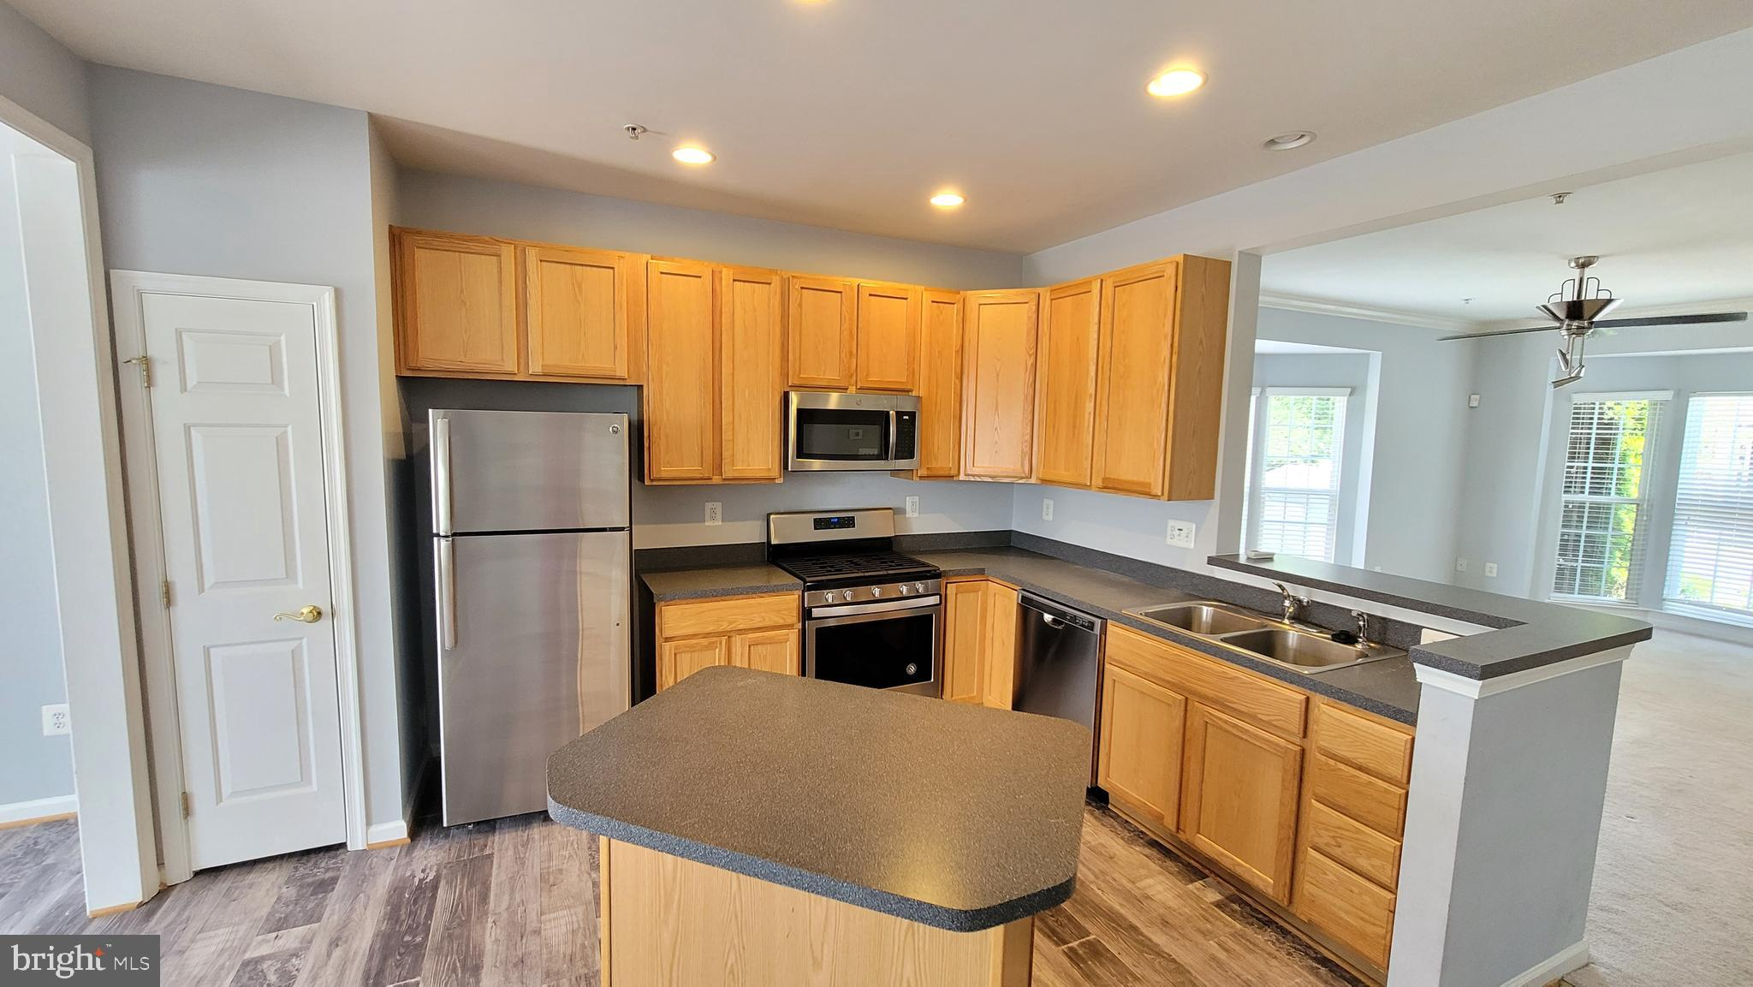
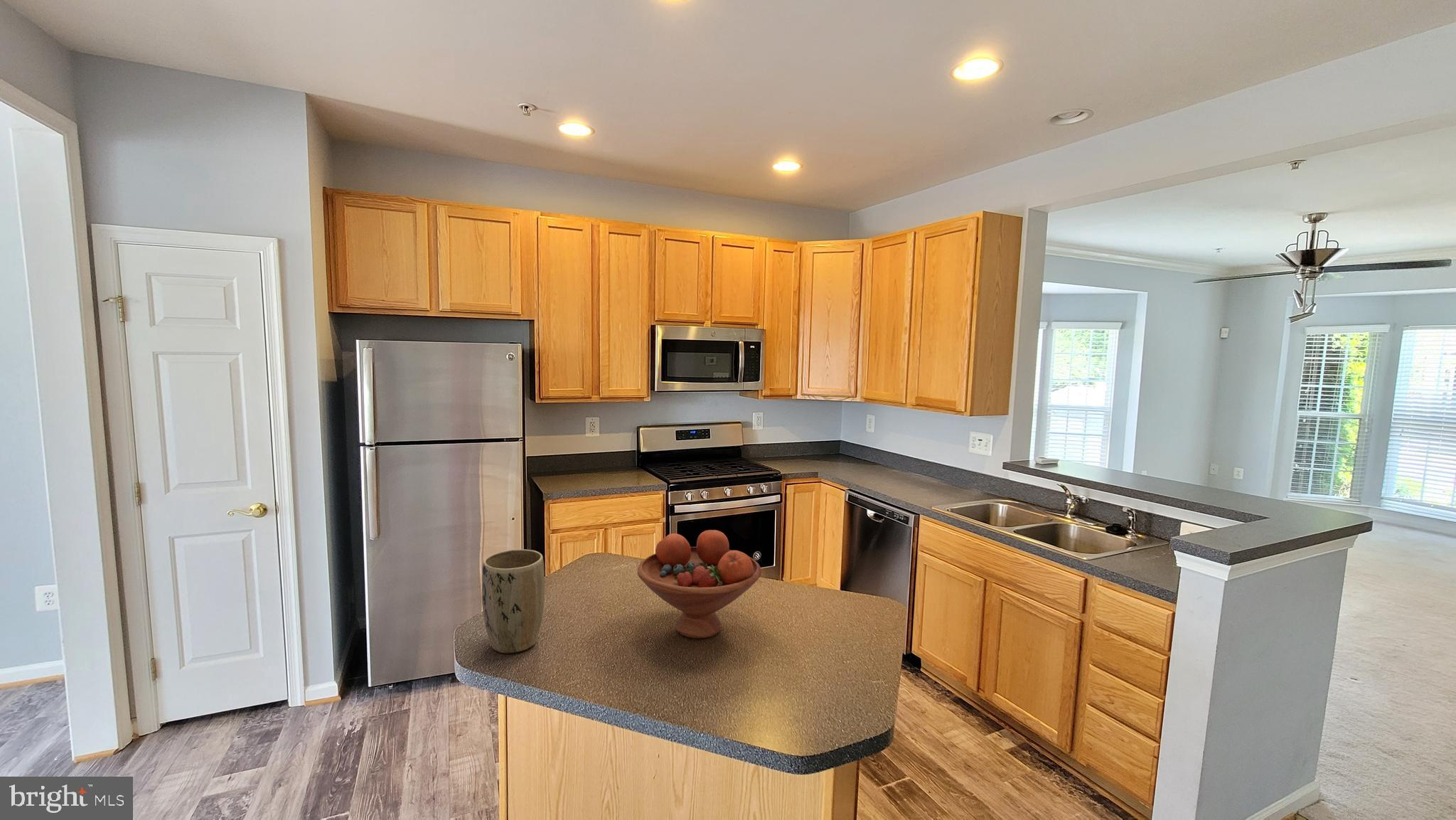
+ fruit bowl (699, 585)
+ plant pot (514, 601)
